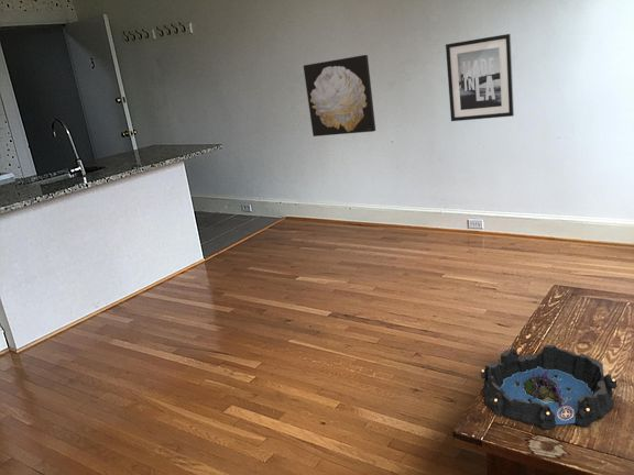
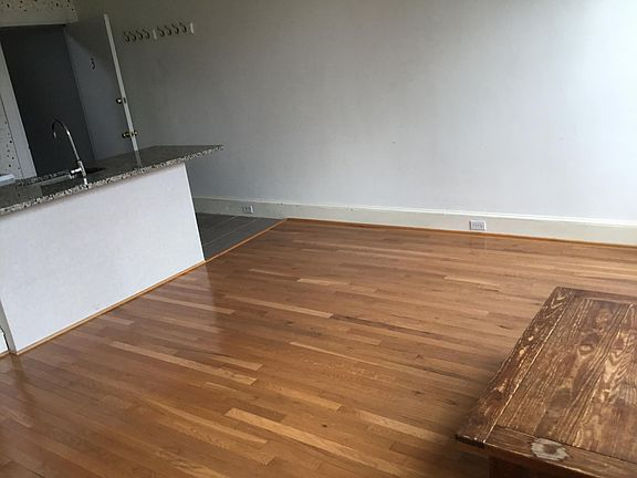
- decorative bowl (546, 380)
- wall art (339, 97)
- wall art (479, 79)
